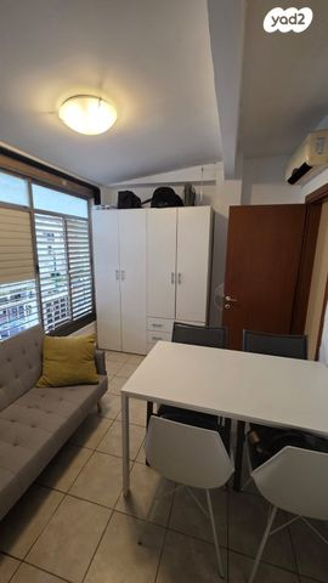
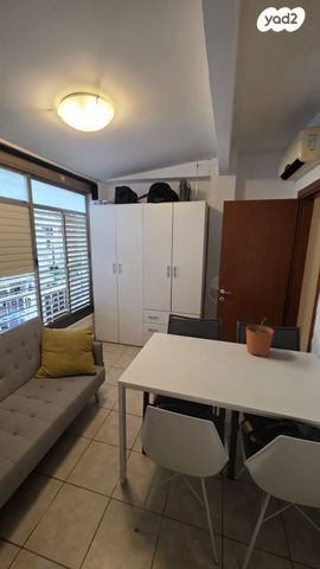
+ plant pot (258, 334)
